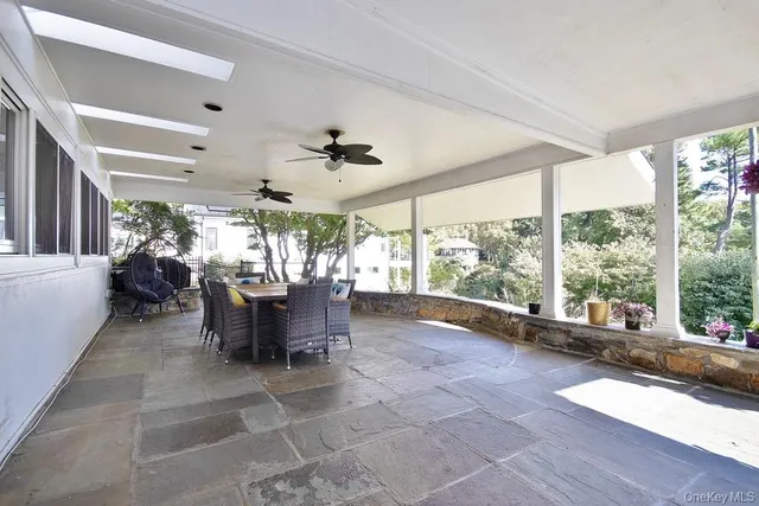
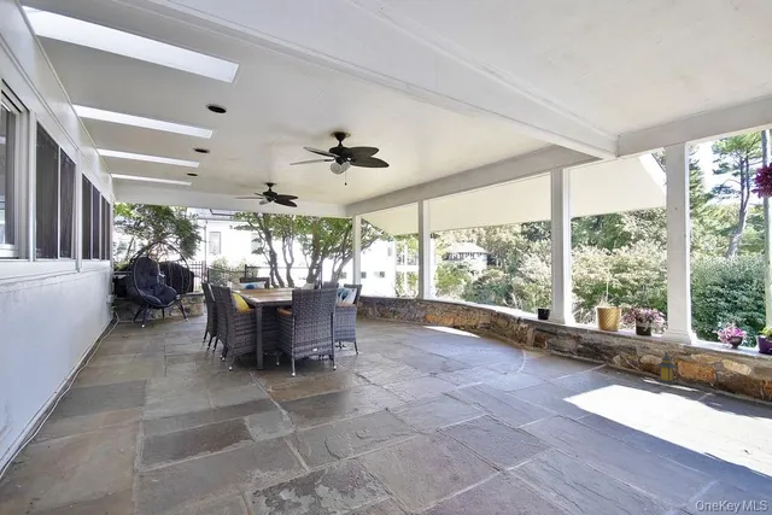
+ lantern (666, 367)
